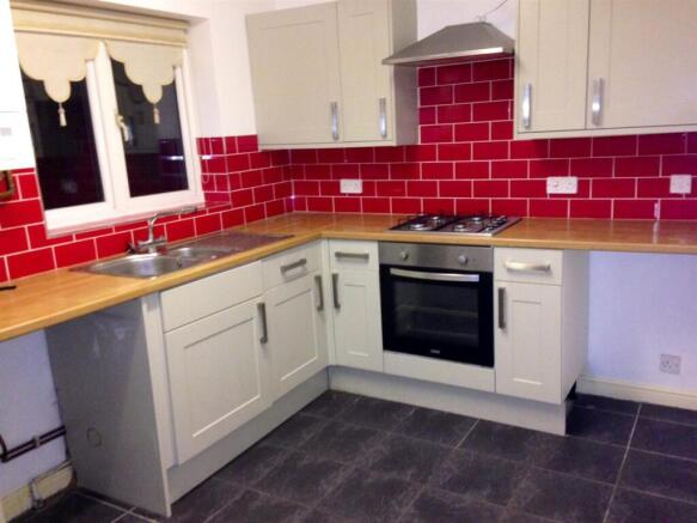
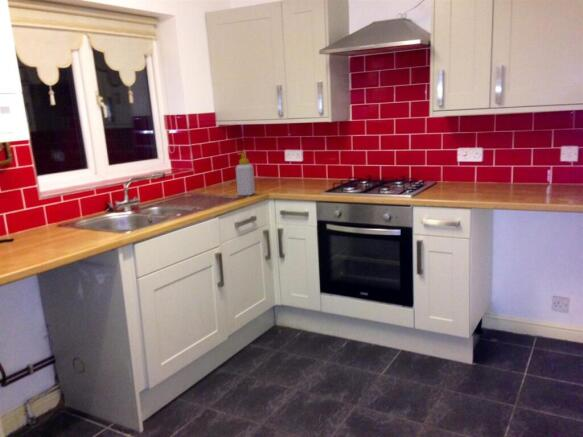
+ soap bottle (244, 173)
